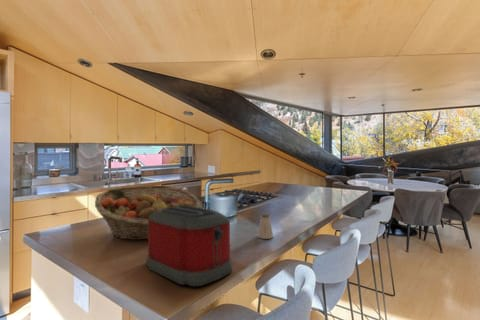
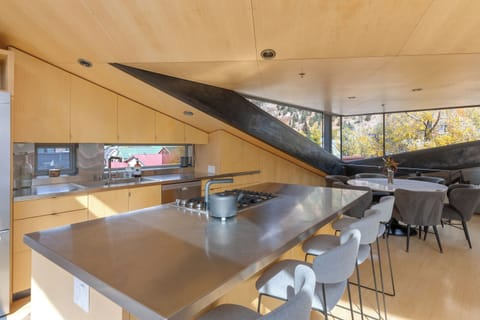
- saltshaker (265, 225)
- toaster (189, 238)
- fruit basket (151, 209)
